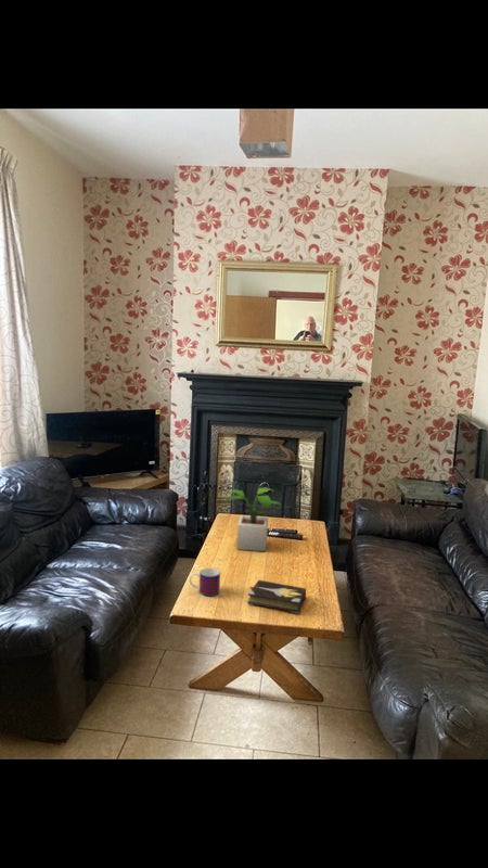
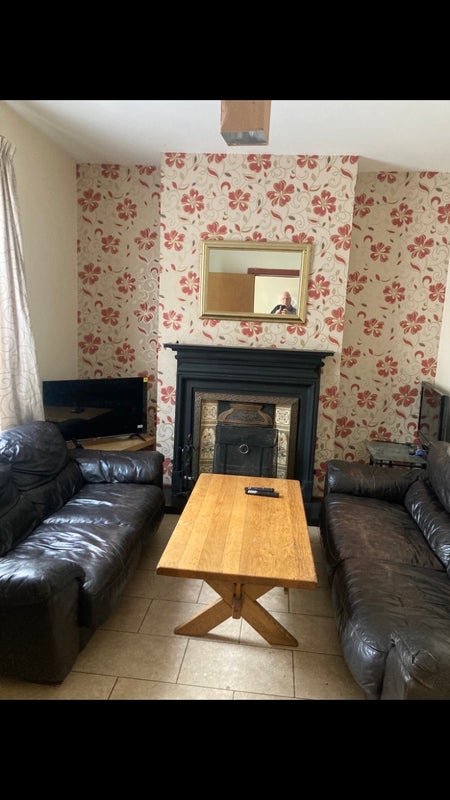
- potted plant (252, 518)
- hardback book (277, 595)
- mug (204, 582)
